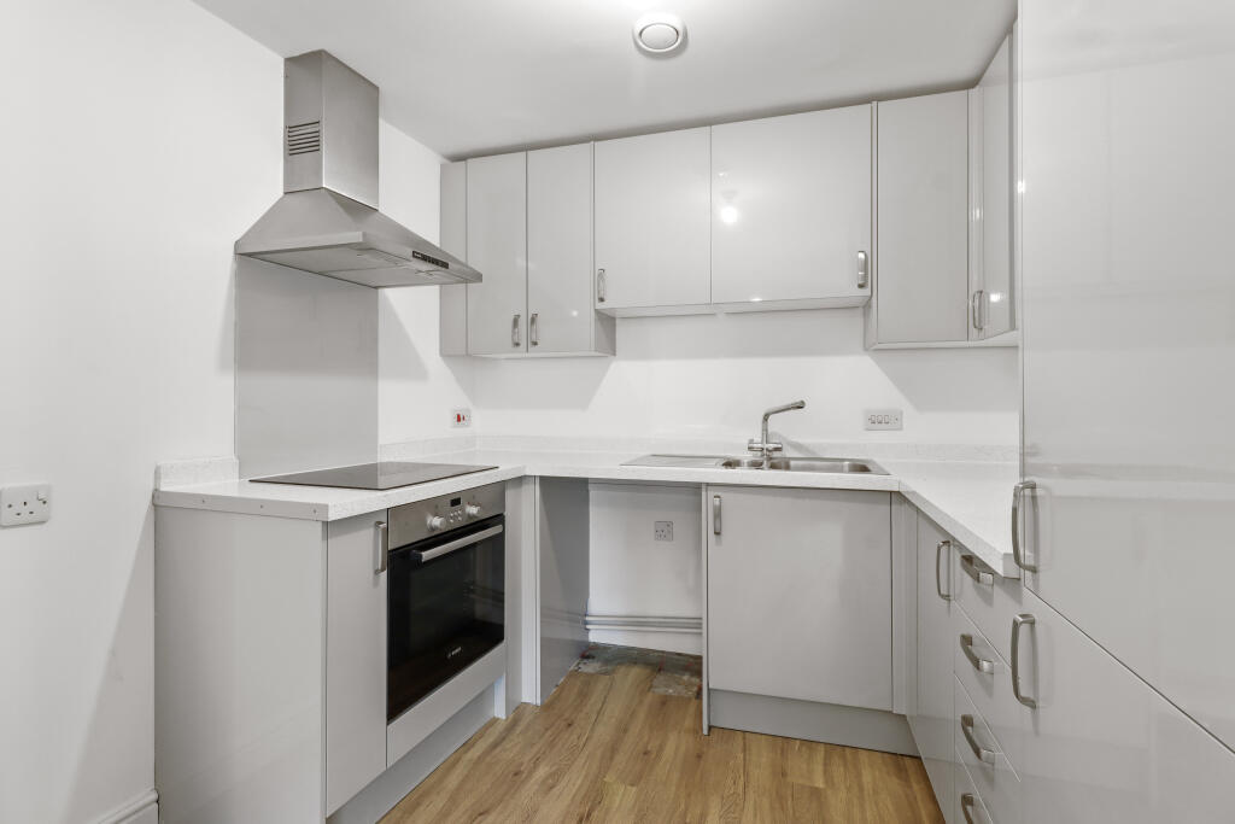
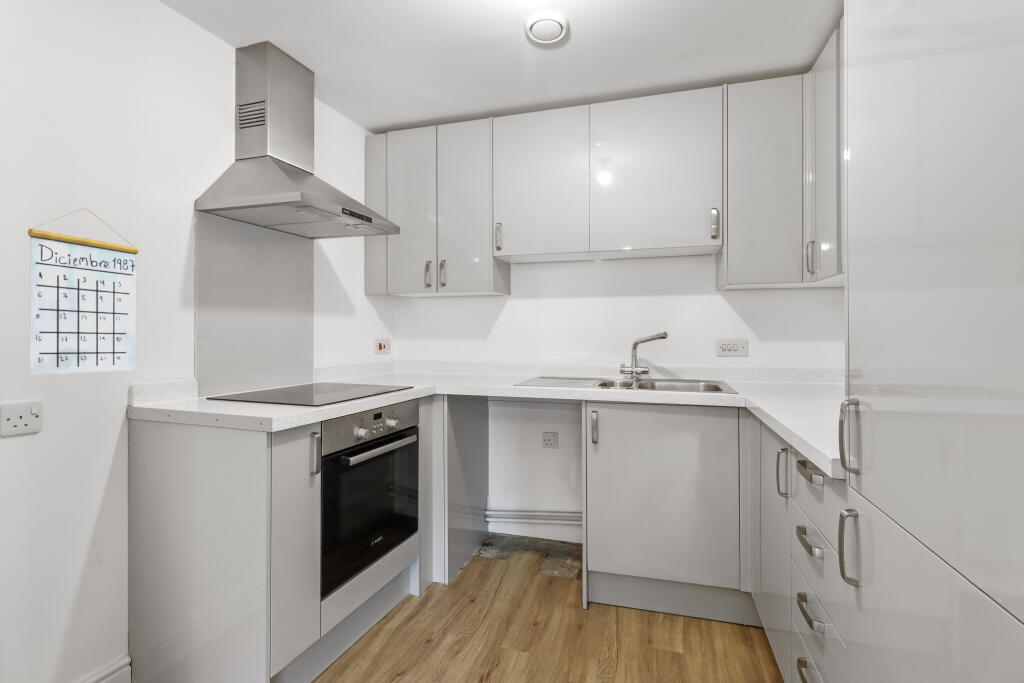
+ calendar (87, 289)
